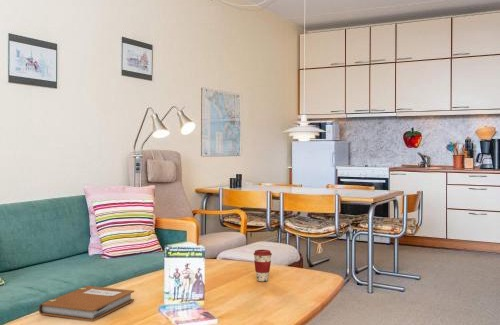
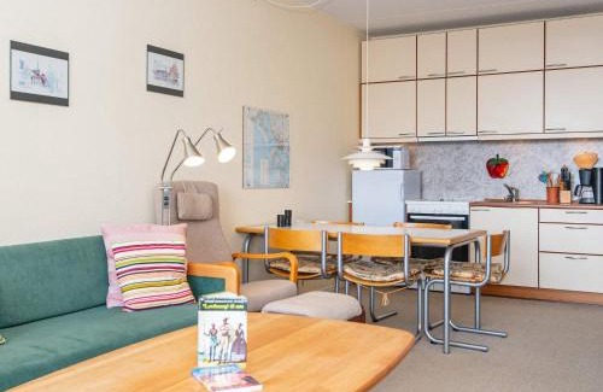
- notebook (89, 301)
- coffee cup (262, 265)
